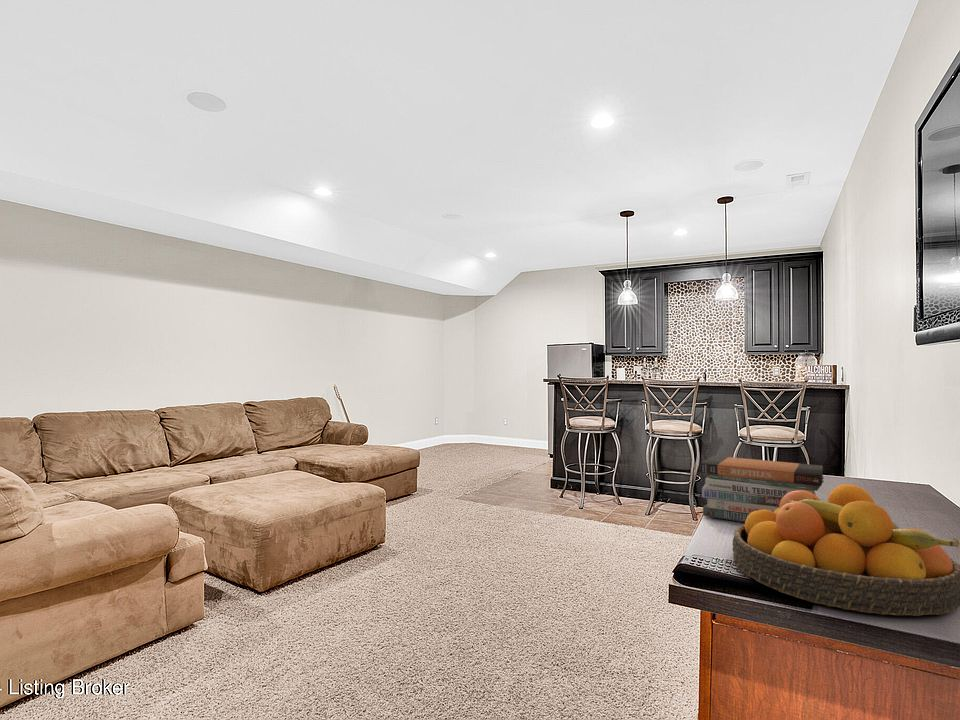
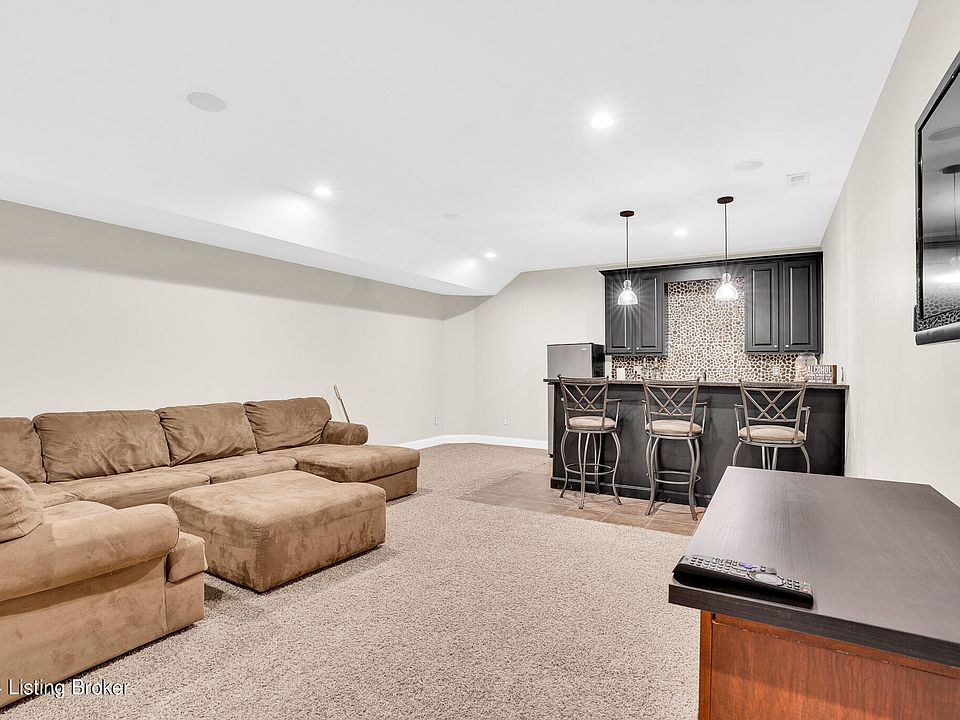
- fruit bowl (836, 533)
- book stack (760, 490)
